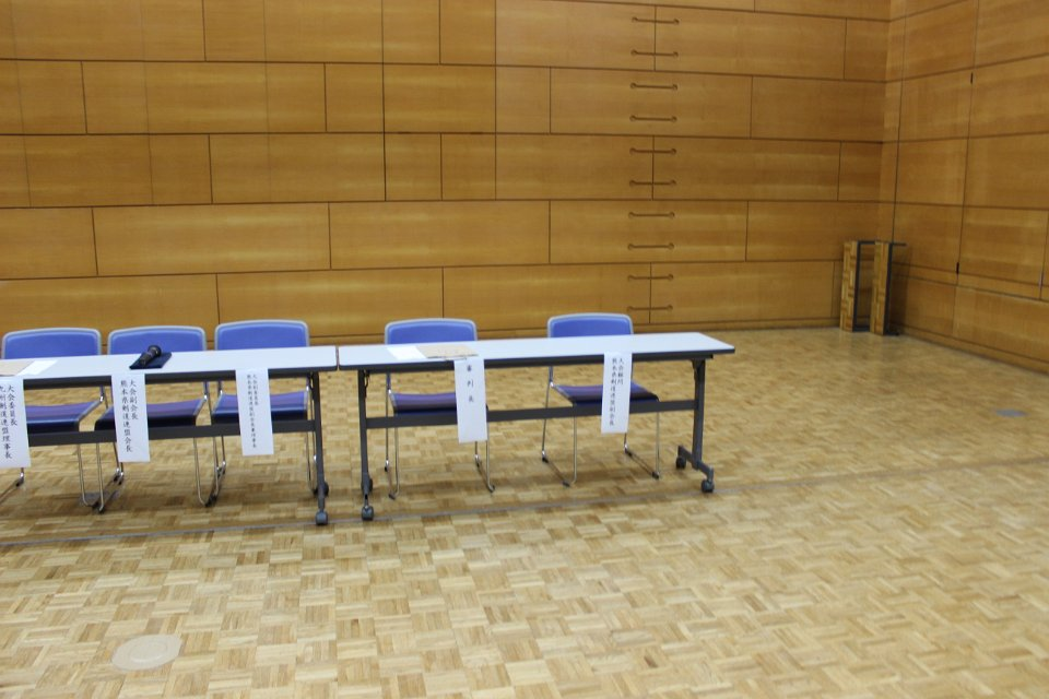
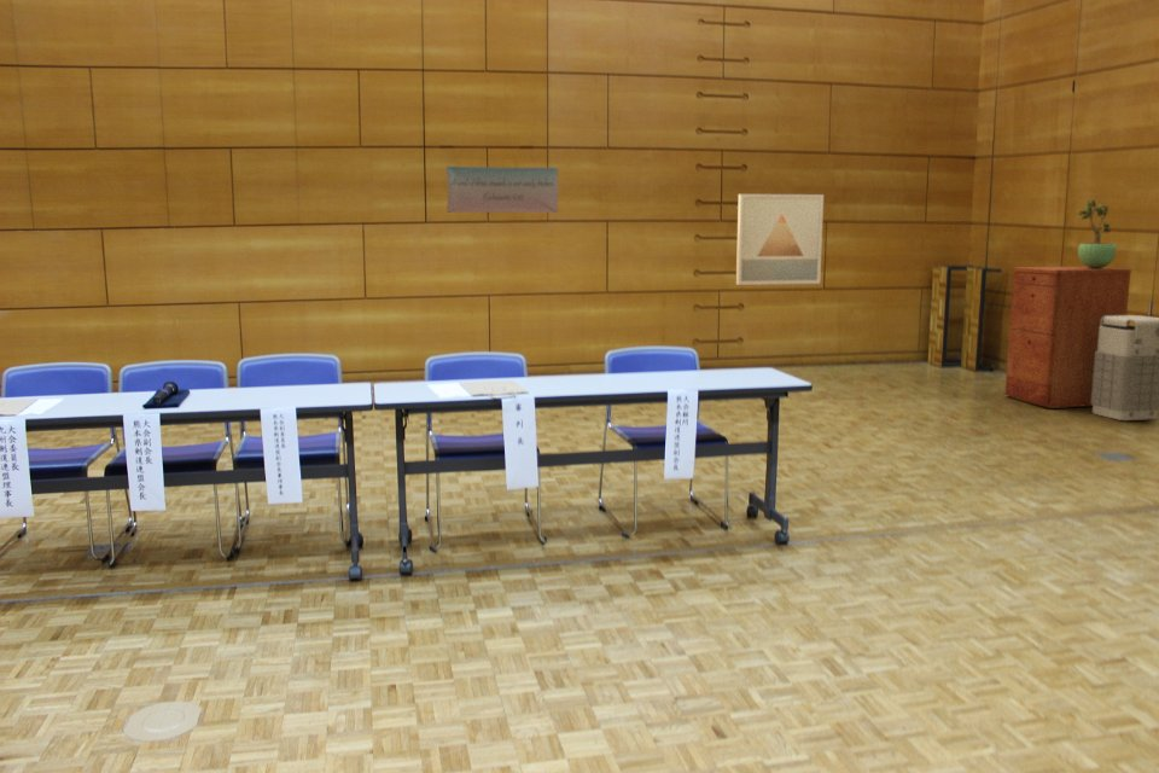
+ filing cabinet (1065, 335)
+ wall art (780, 239)
+ grenade (1129, 366)
+ banner (502, 190)
+ potted plant (1096, 233)
